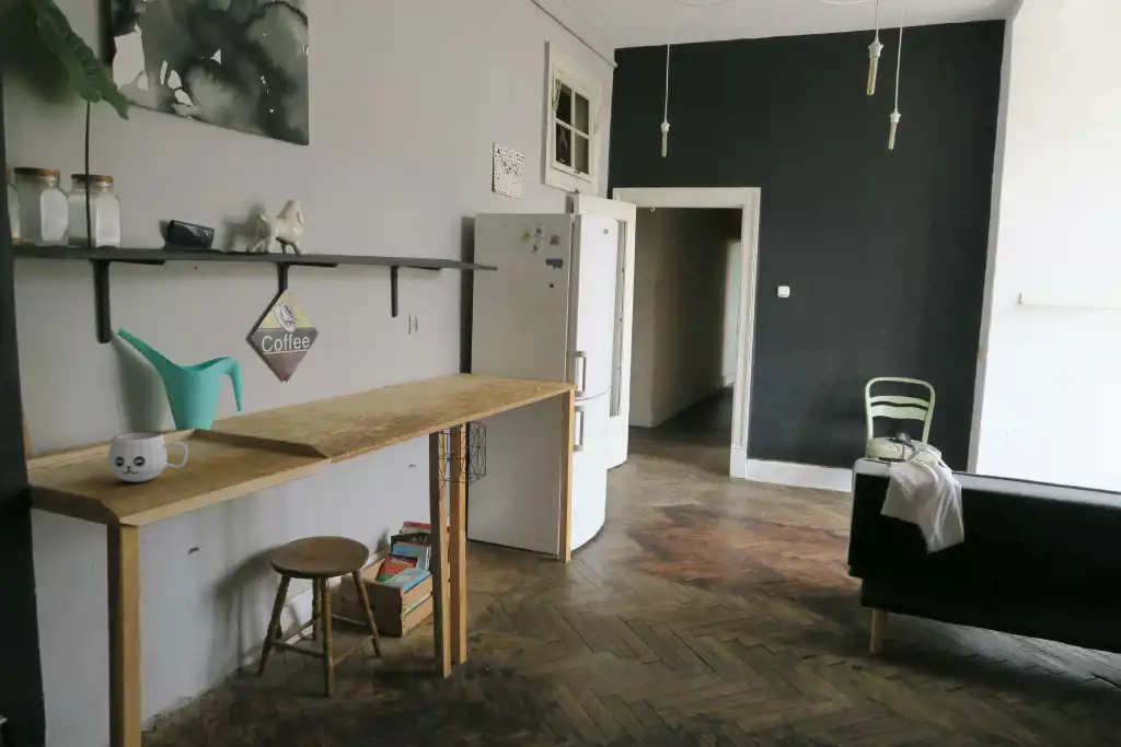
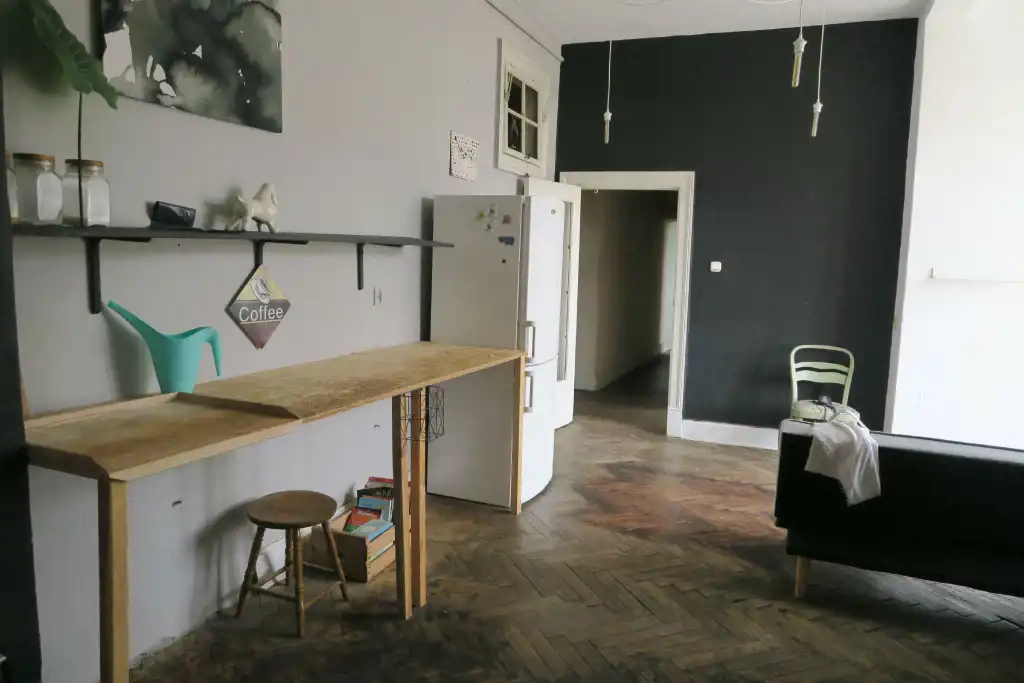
- mug (149, 457)
